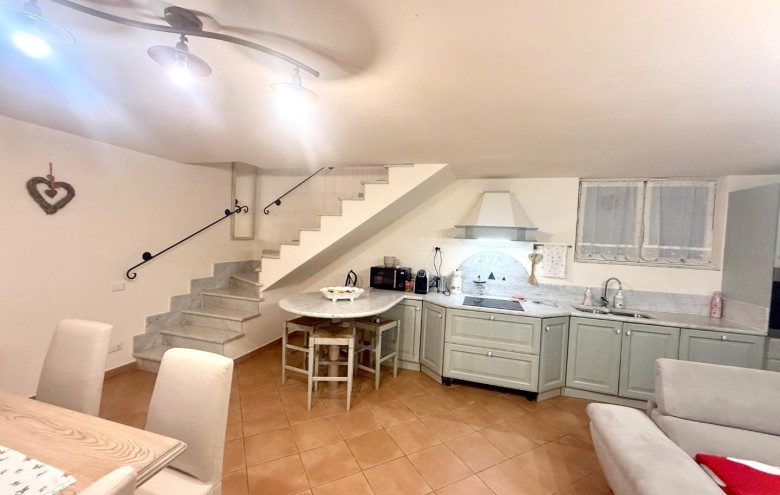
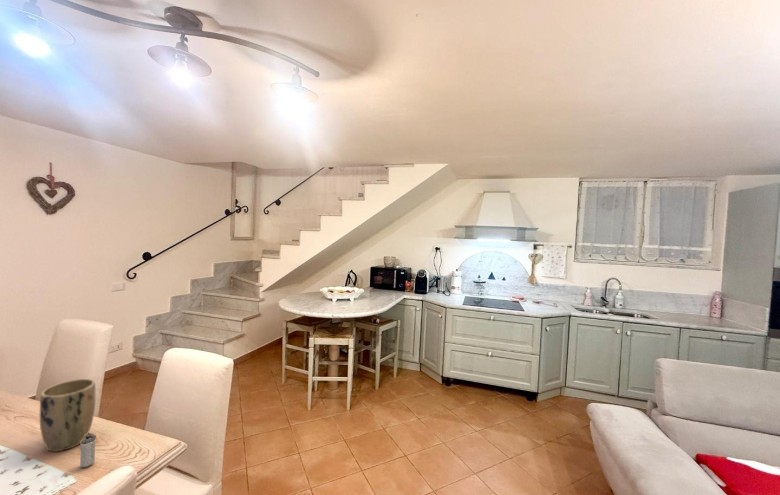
+ plant pot (68, 414)
+ shaker (87, 449)
